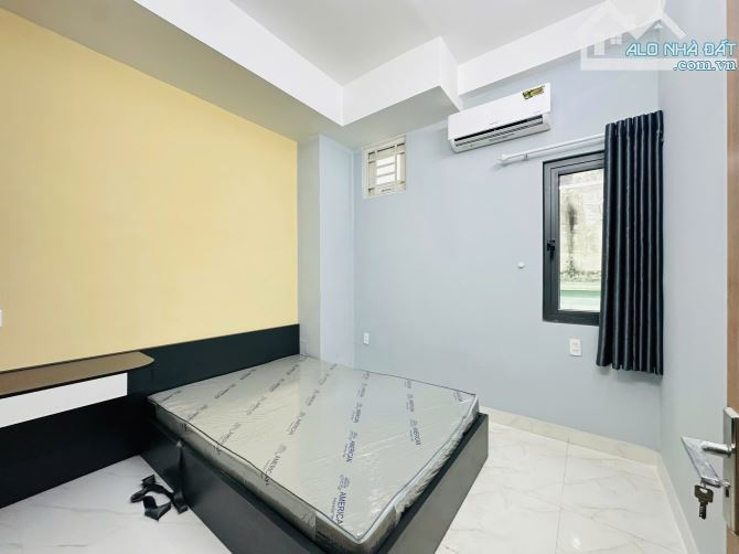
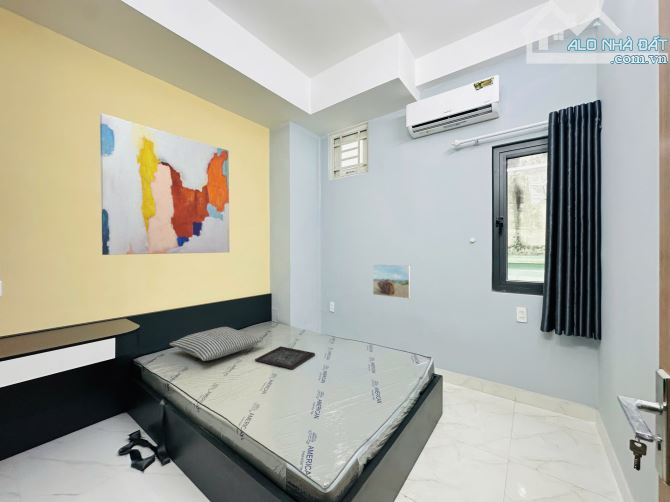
+ wall art (175, 194)
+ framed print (390, 280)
+ pillow (217, 342)
+ tray (285, 357)
